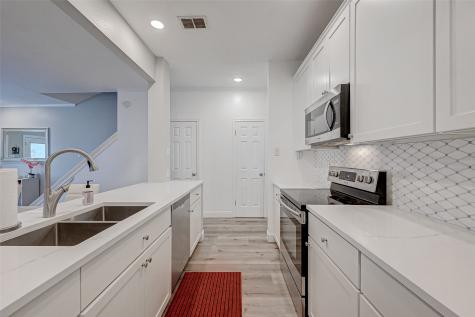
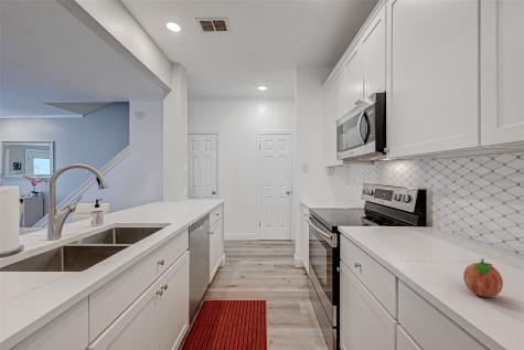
+ fruit (482, 276)
